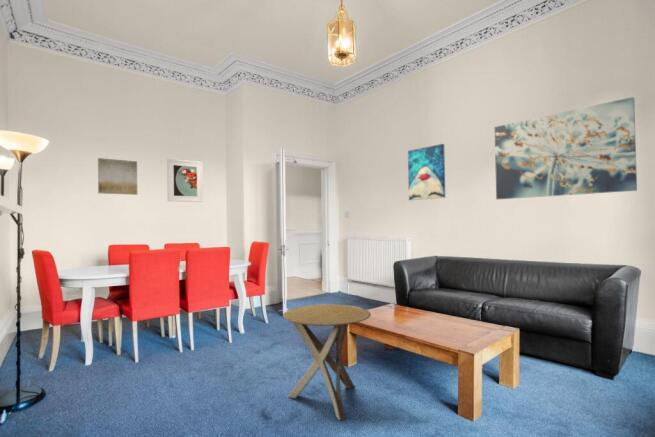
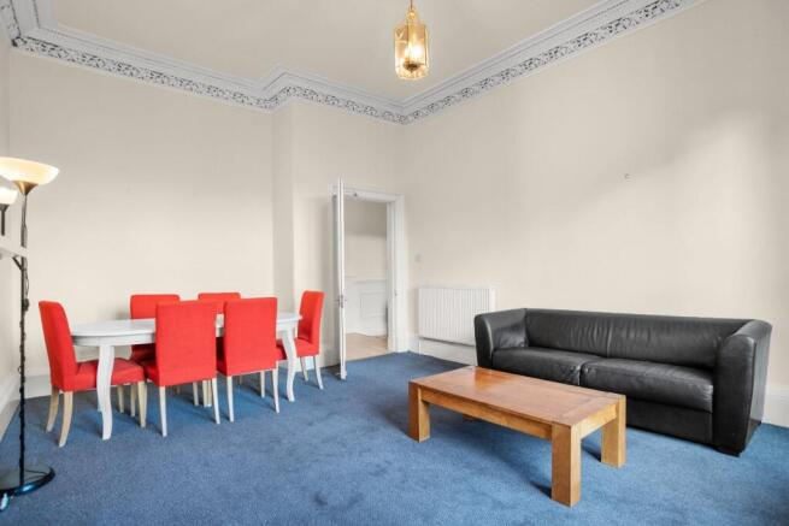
- wall art (118, 176)
- wall art (556, 154)
- wall art (425, 173)
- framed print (185, 181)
- side table (327, 355)
